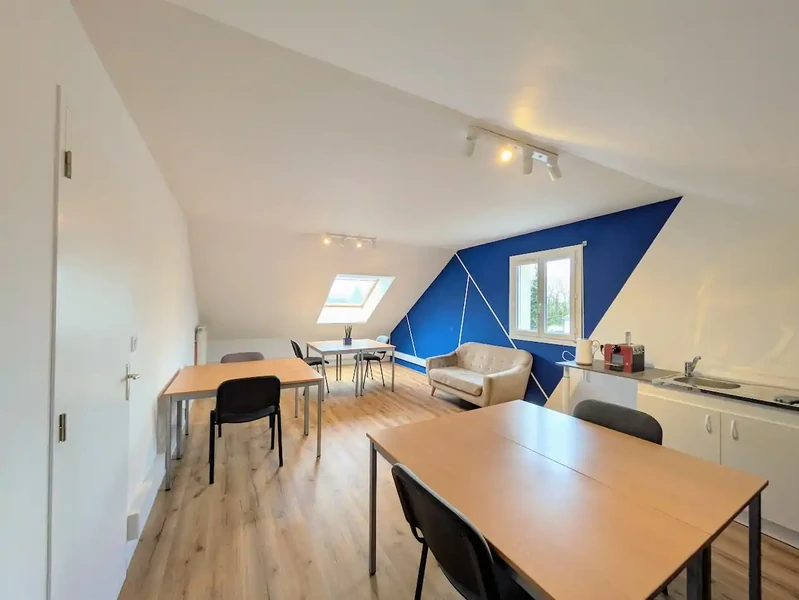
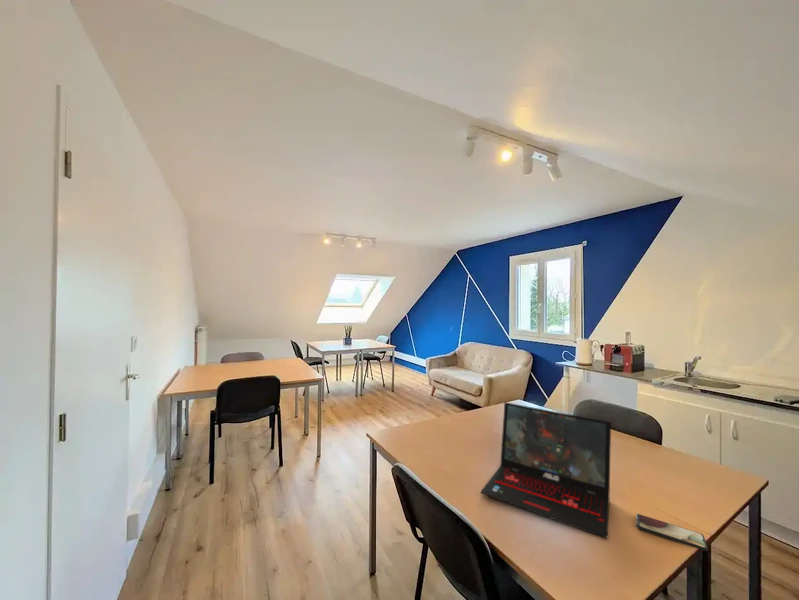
+ smartphone (669, 531)
+ laptop (546, 458)
